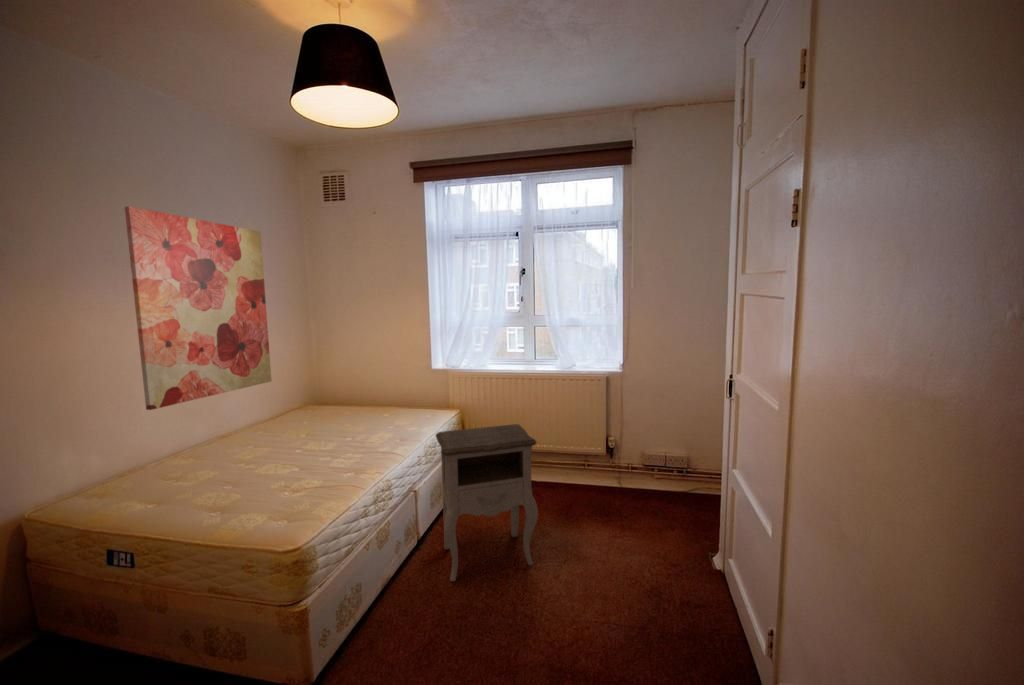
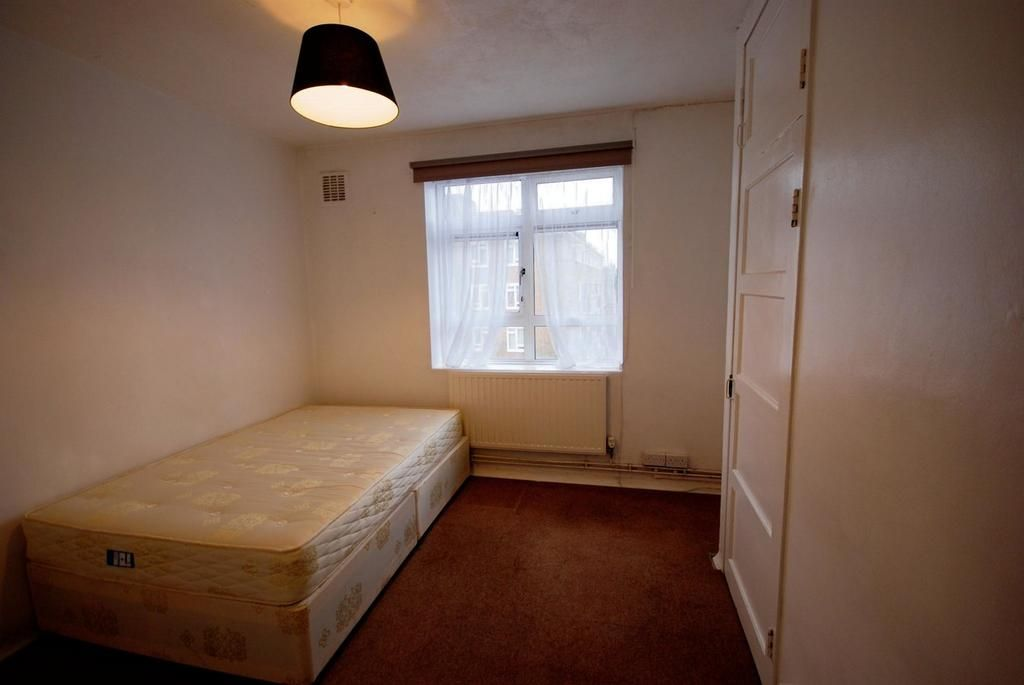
- nightstand (486, 497)
- wall art (210, 309)
